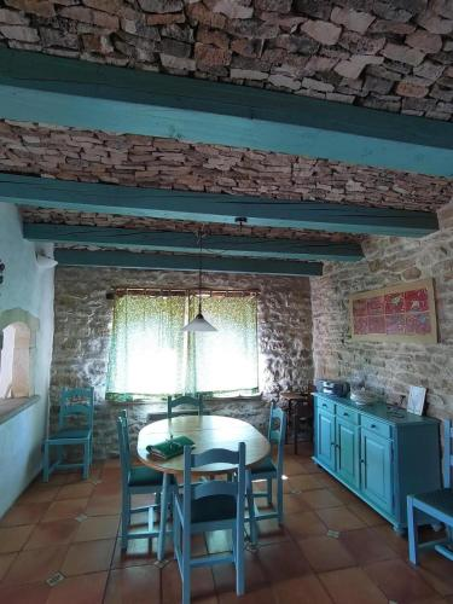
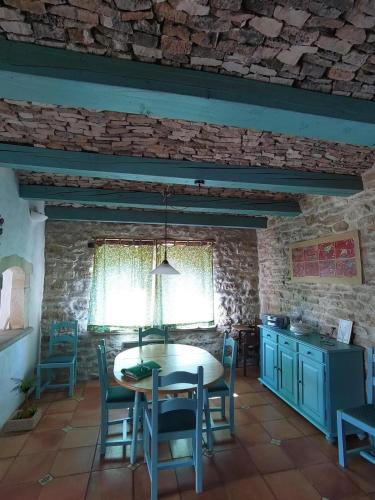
+ potted plant (27, 398)
